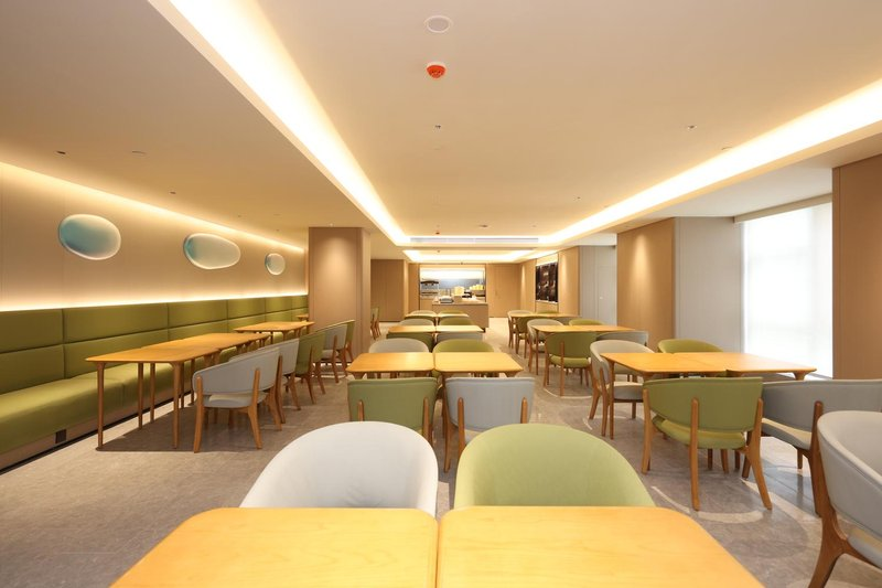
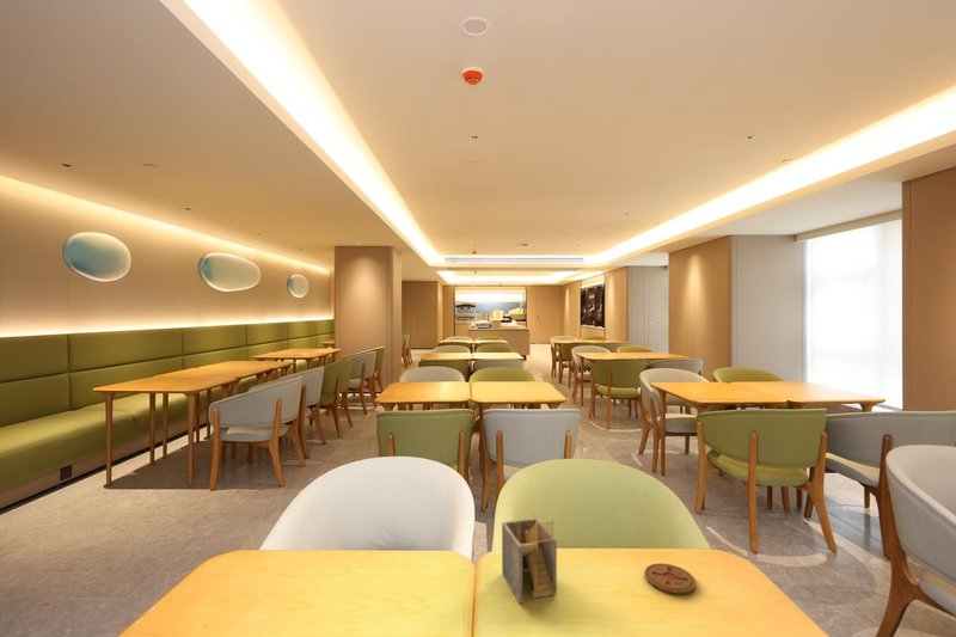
+ napkin holder (528, 547)
+ coaster (669, 577)
